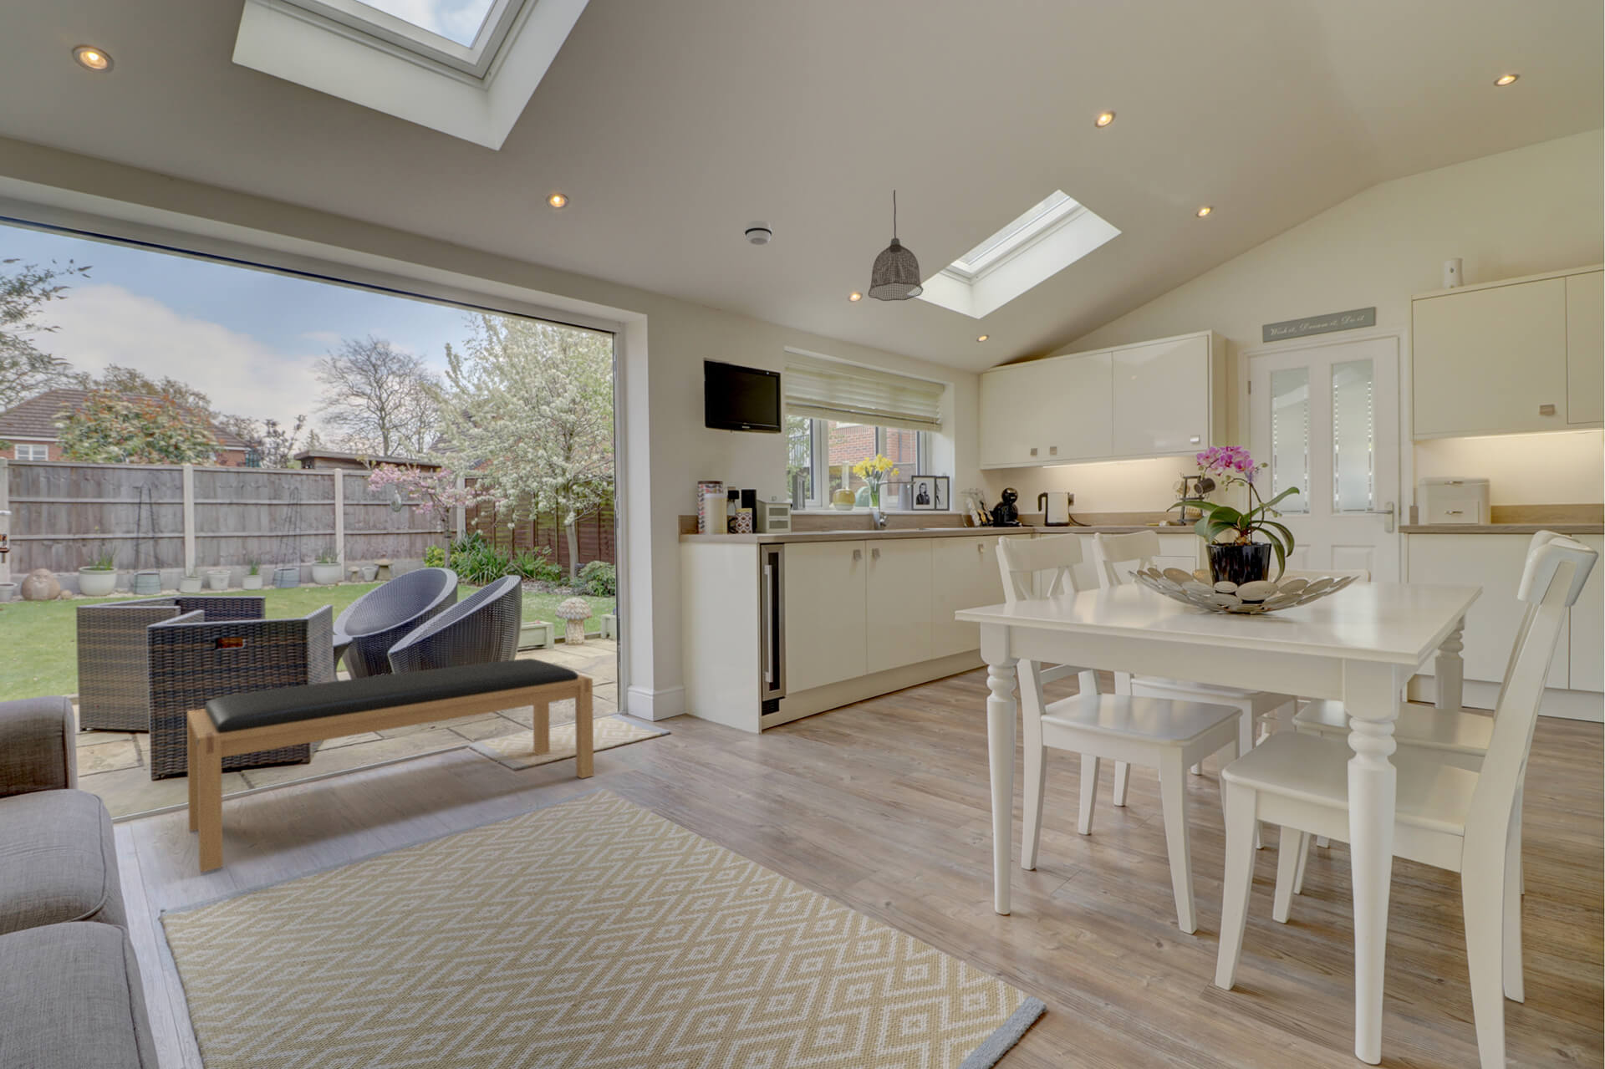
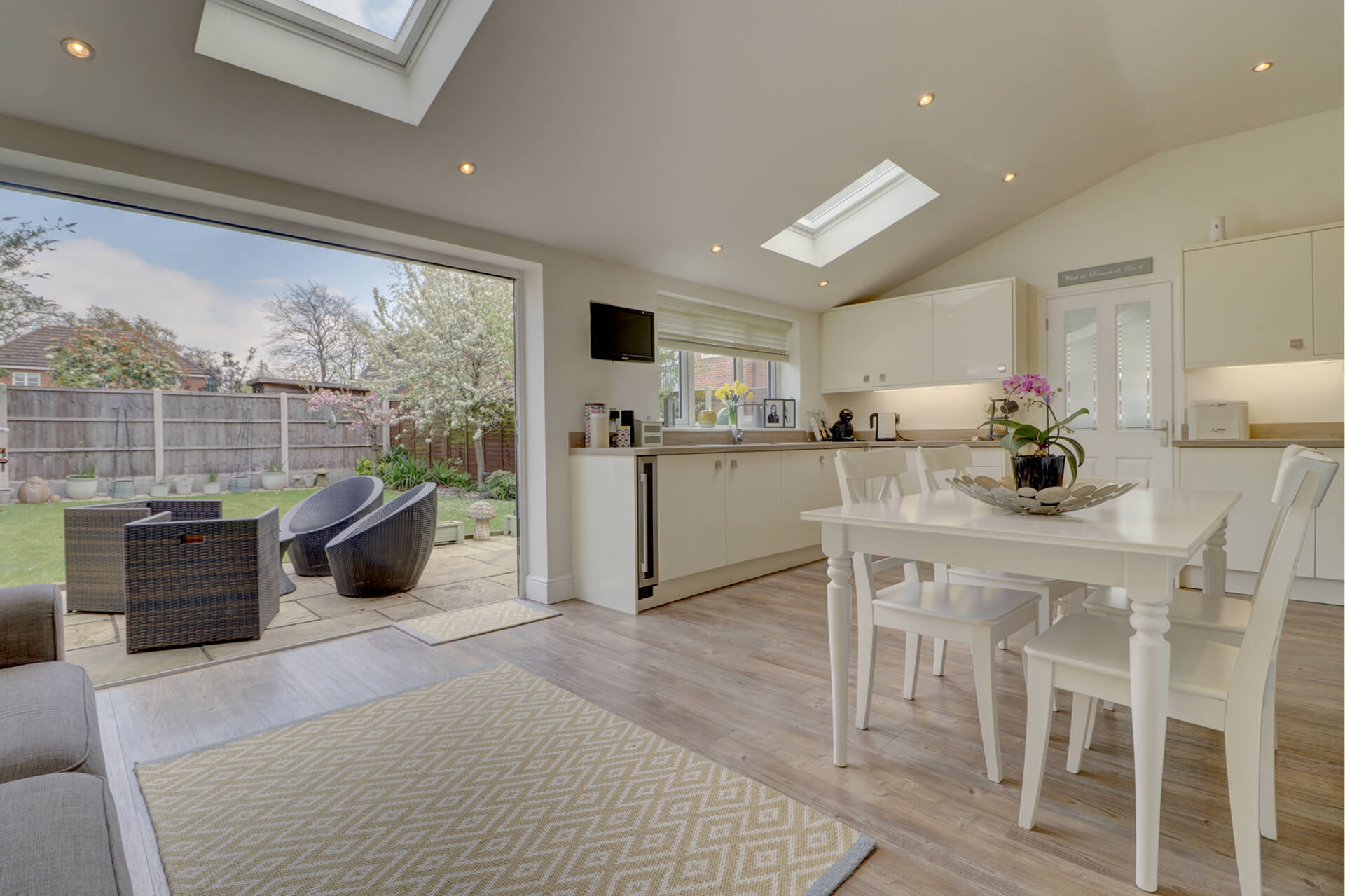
- bench (405, 727)
- smoke detector (758, 233)
- pendant lamp (895, 241)
